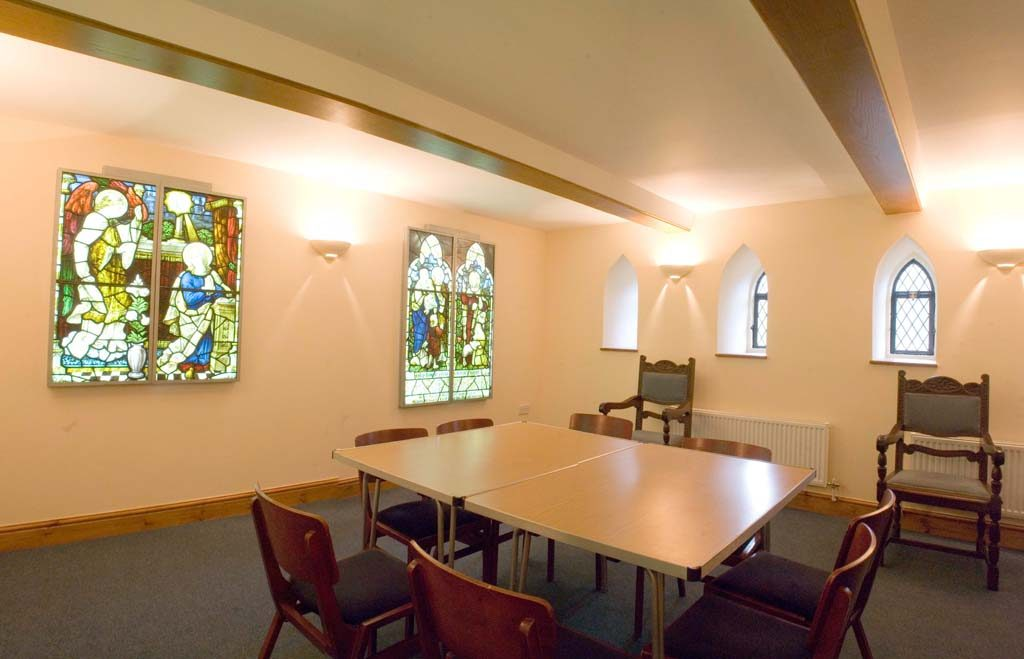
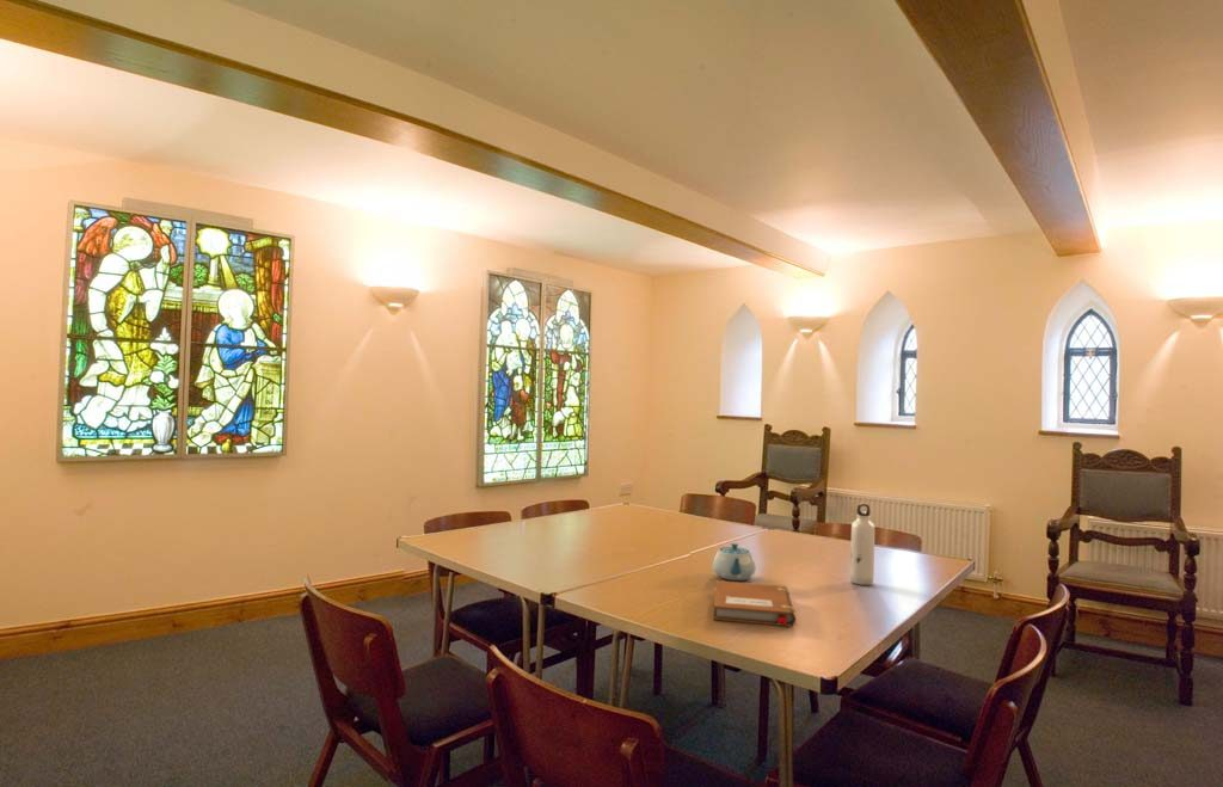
+ chinaware (733, 560)
+ water bottle (862, 542)
+ notebook (752, 602)
